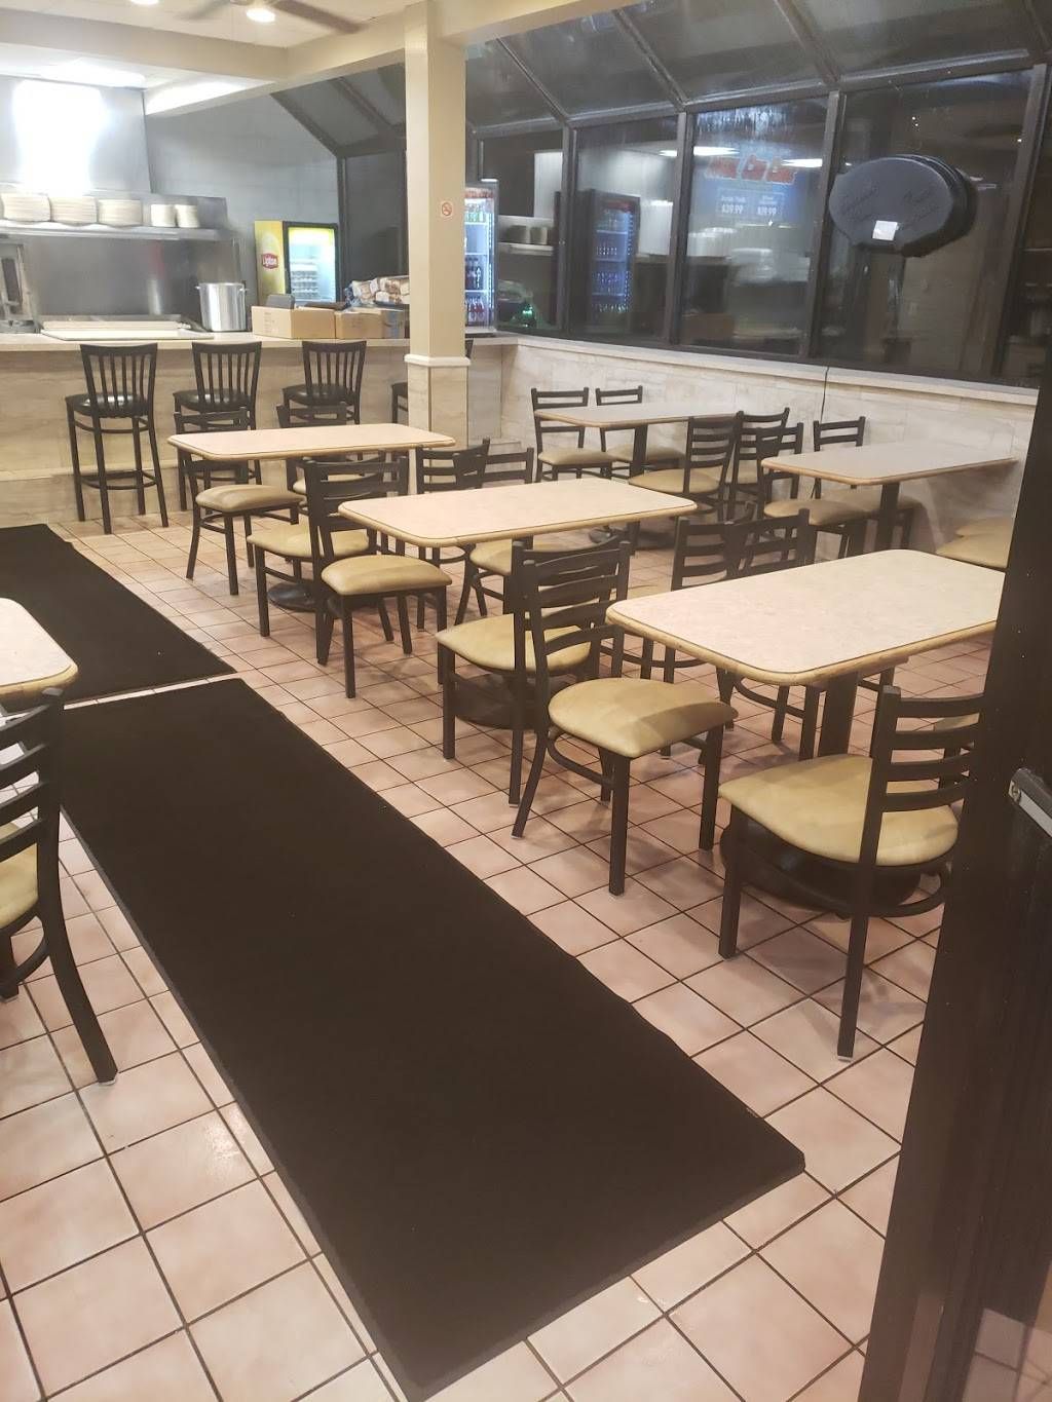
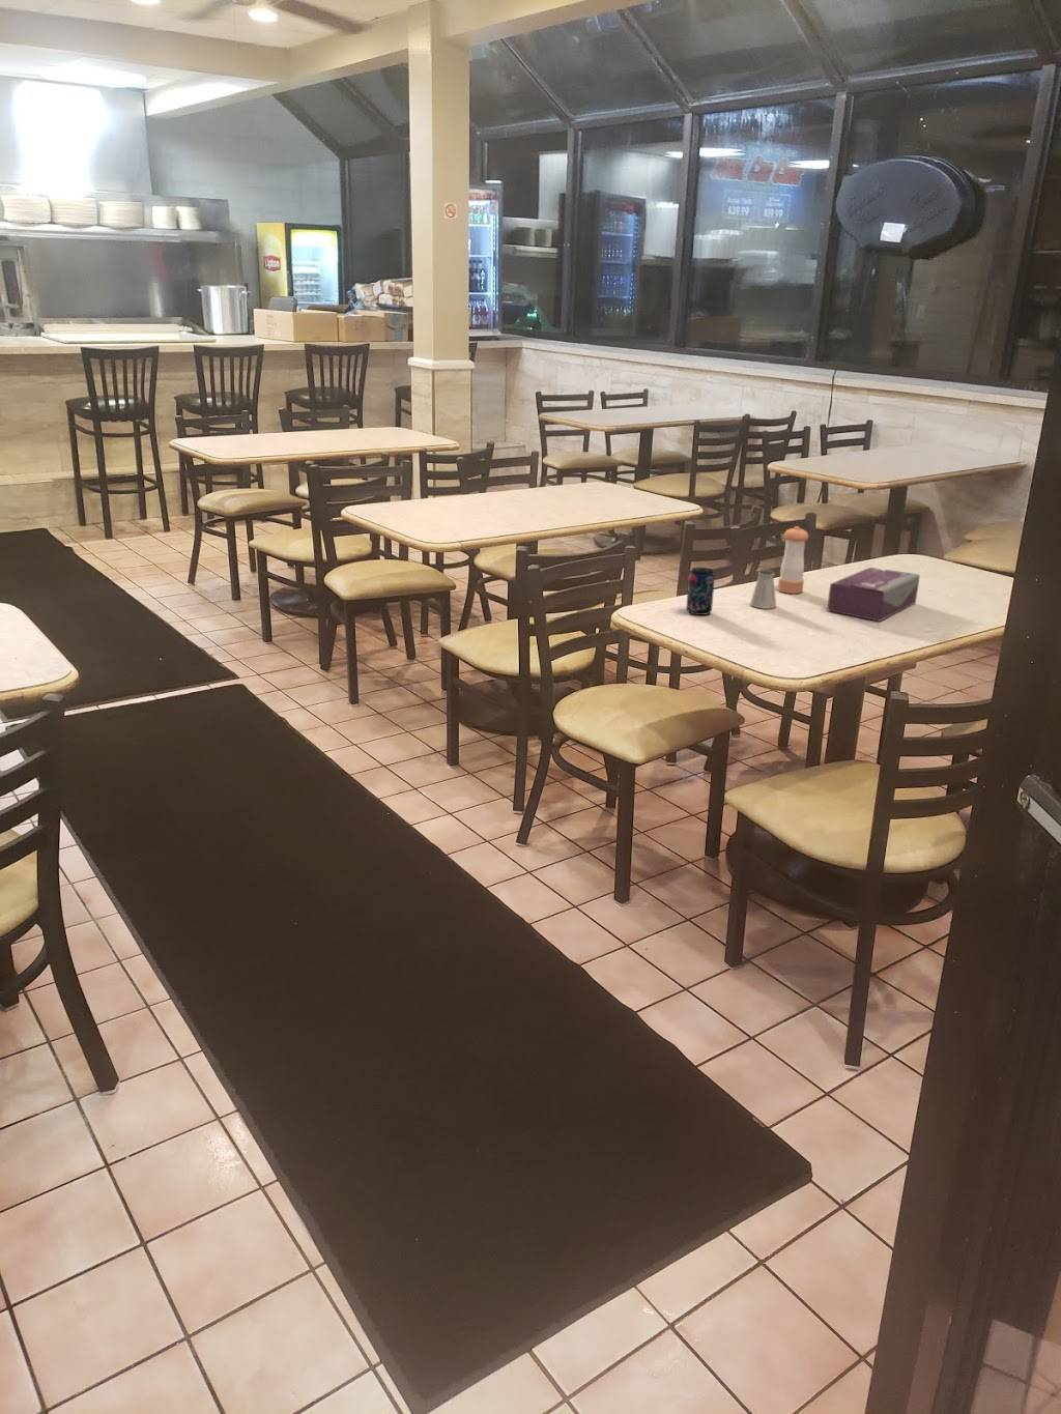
+ beverage can (700, 591)
+ pepper shaker (792, 558)
+ saltshaker (765, 587)
+ tissue box (874, 592)
